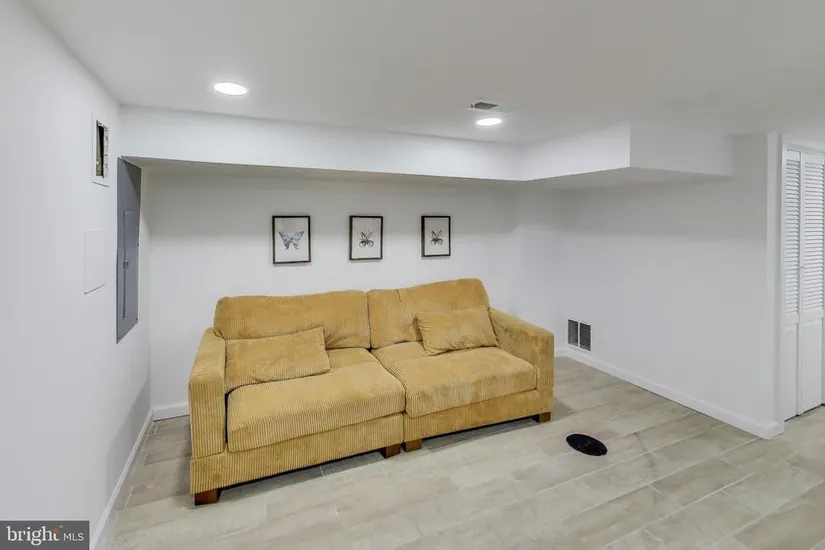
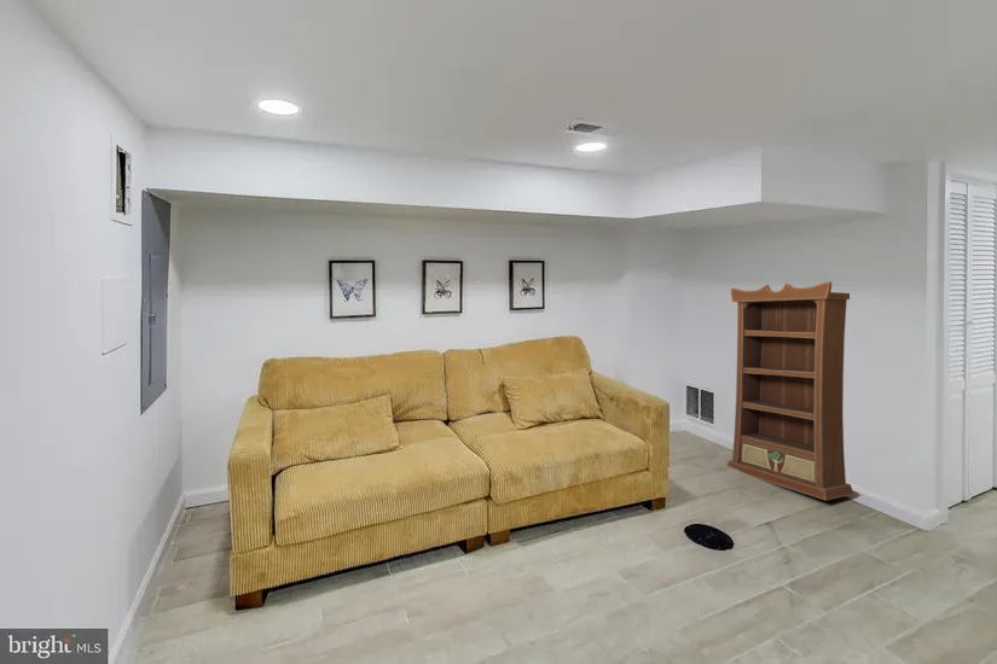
+ bookcase (787, 383)
